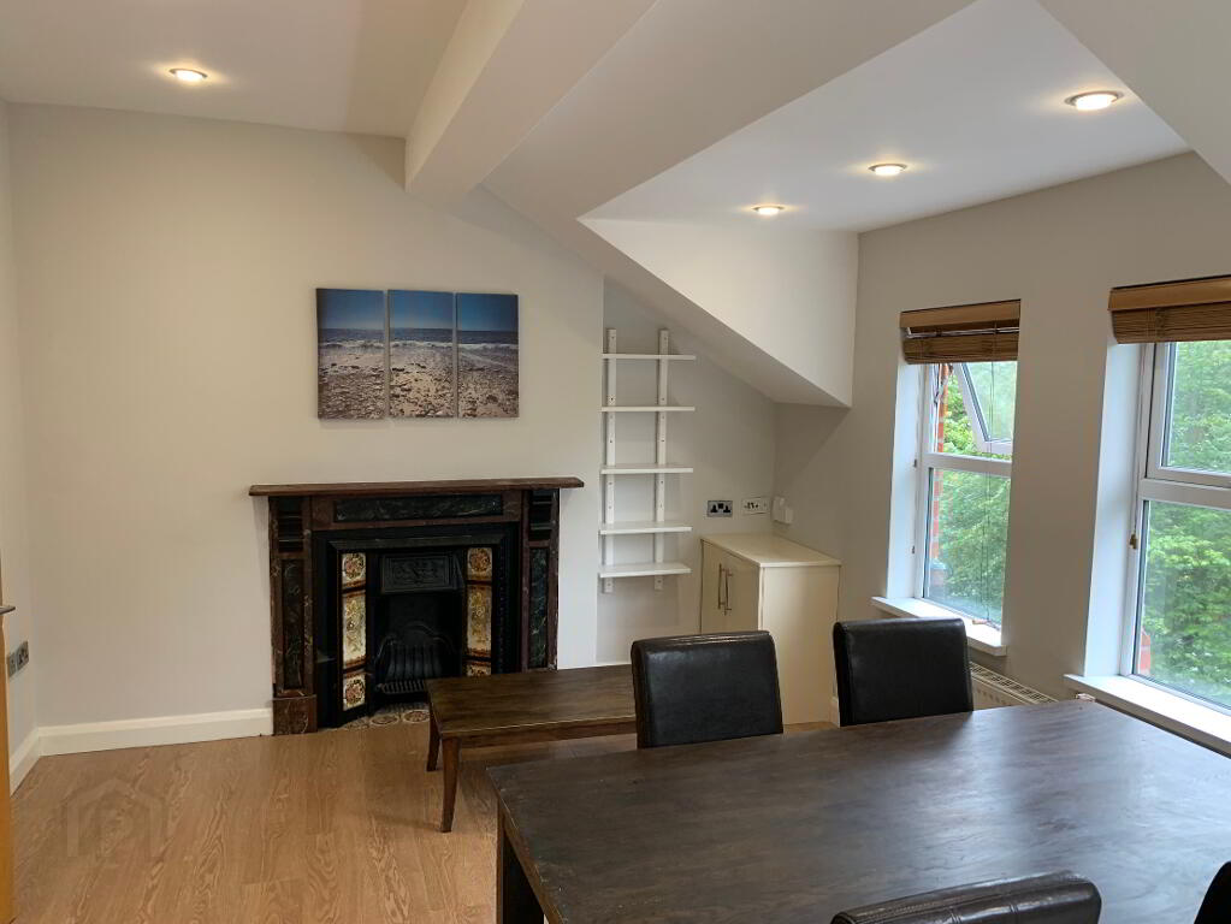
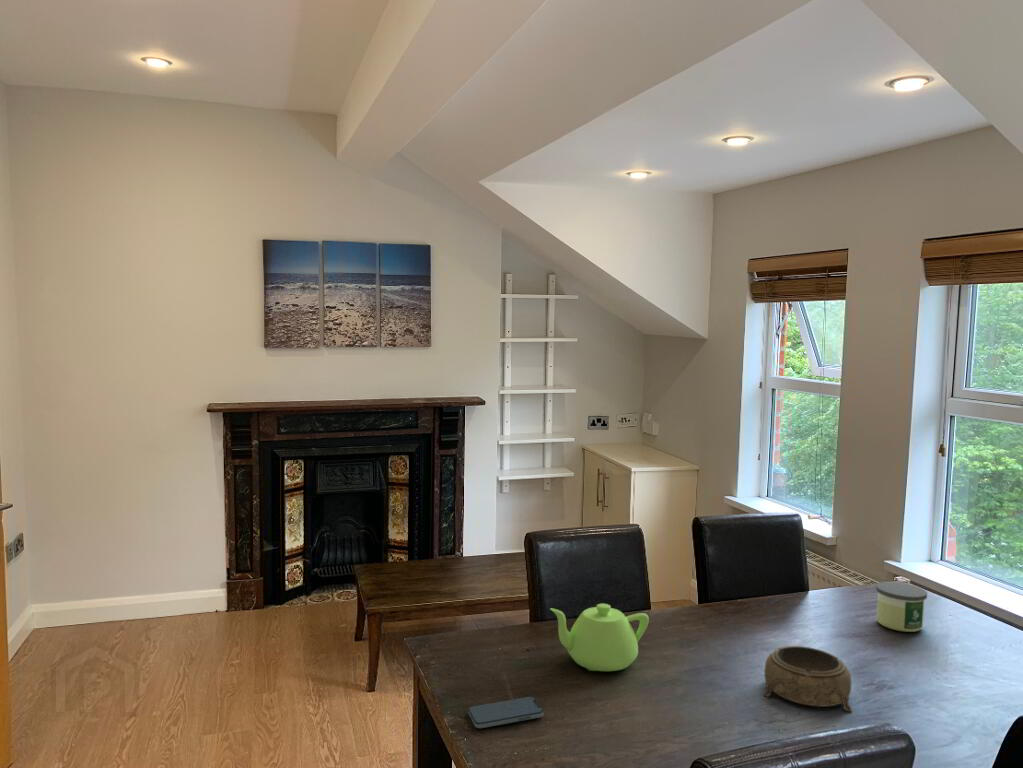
+ decorative bowl (804, 676)
+ smartphone (505, 711)
+ teapot (599, 633)
+ candle (900, 607)
